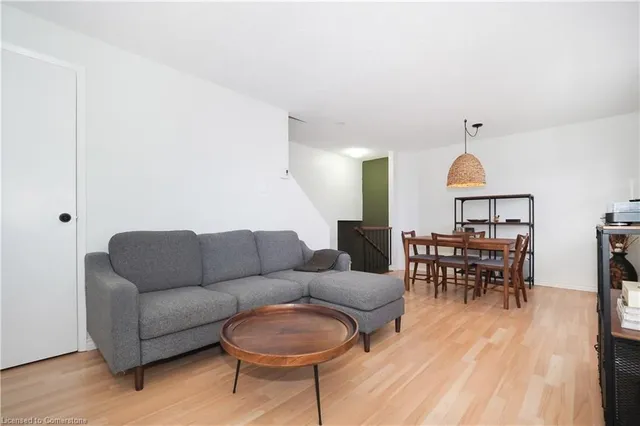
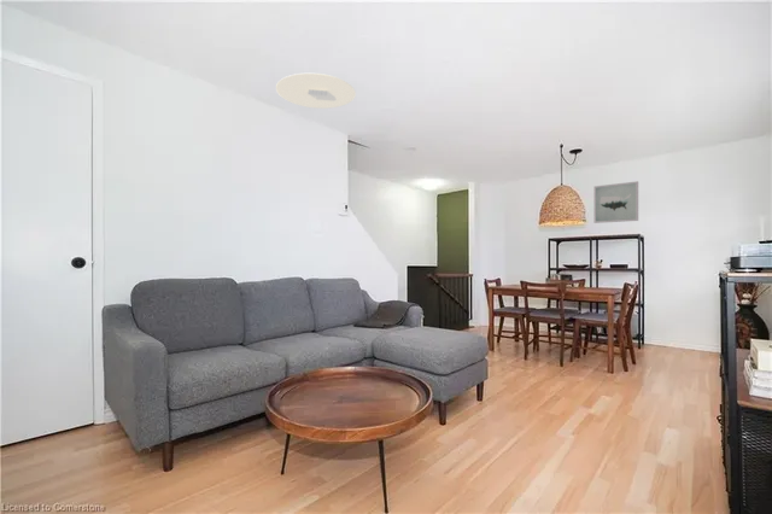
+ wall art (615, 203)
+ ceiling light (316, 88)
